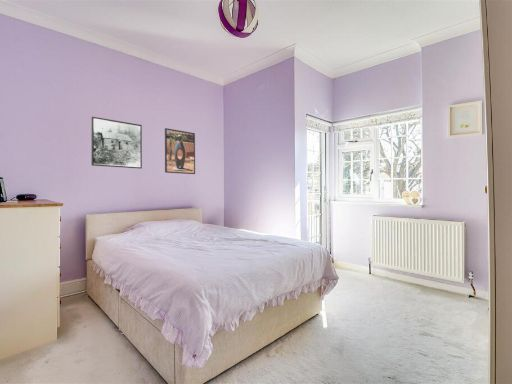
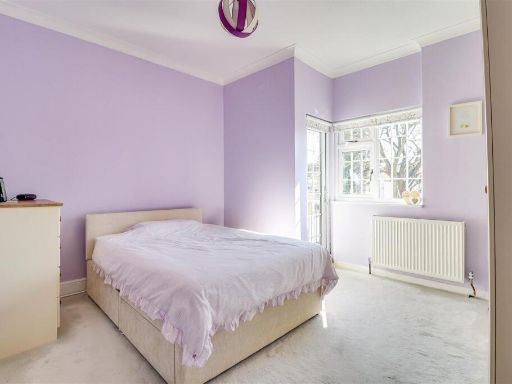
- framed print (180, 152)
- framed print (118, 144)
